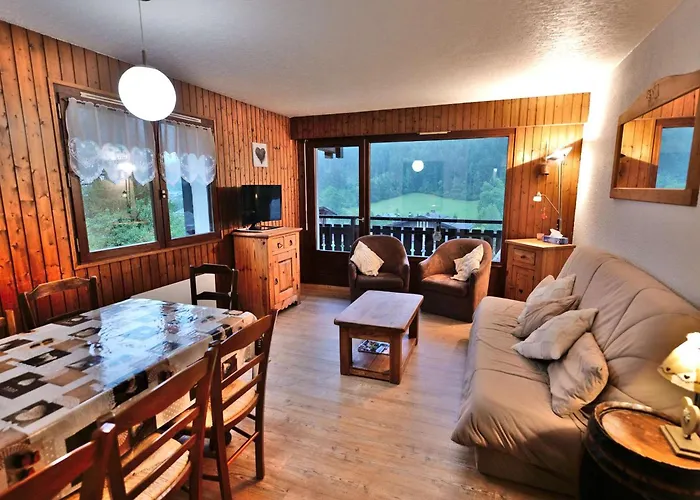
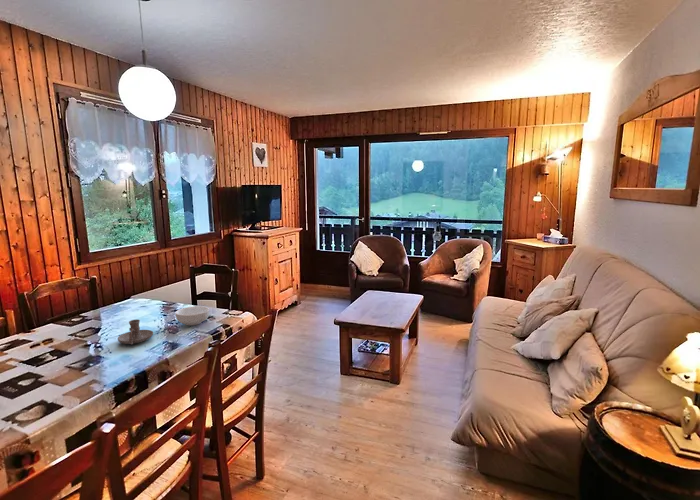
+ cereal bowl (193, 316)
+ candle holder (134, 332)
